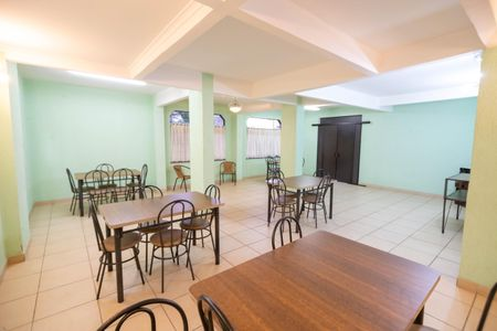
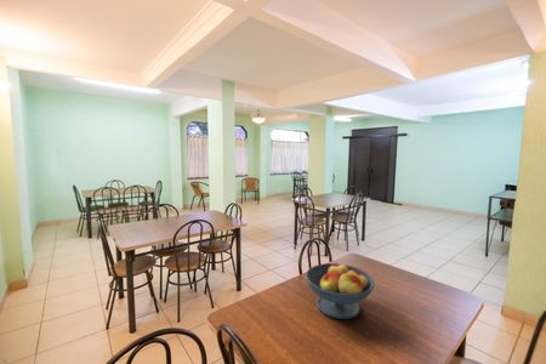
+ fruit bowl (339, 286)
